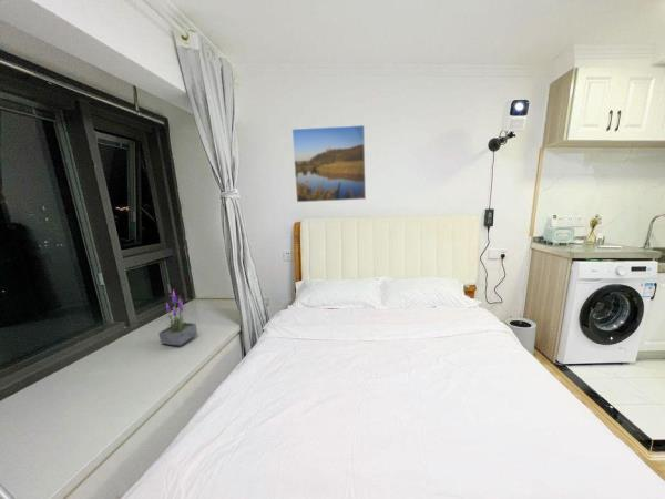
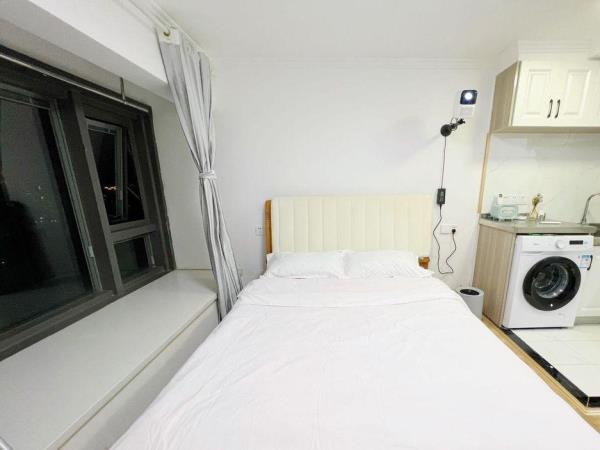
- potted plant (175, 315)
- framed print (329, 164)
